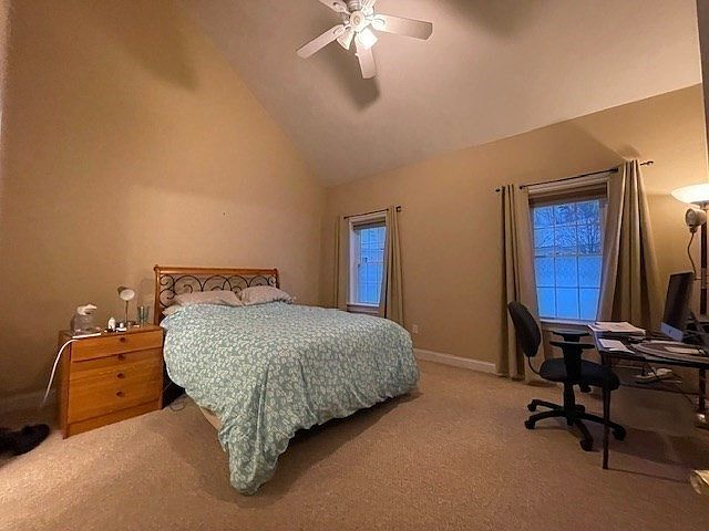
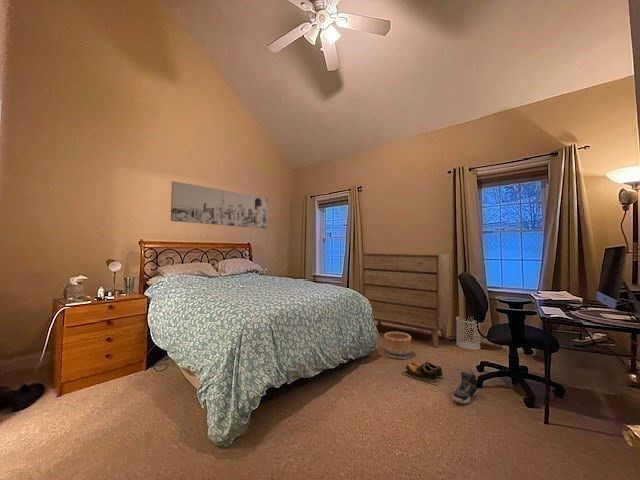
+ shoes (424, 369)
+ wall art (225, 208)
+ sneaker (464, 385)
+ wastebasket (467, 332)
+ basket (397, 344)
+ dresser (404, 293)
